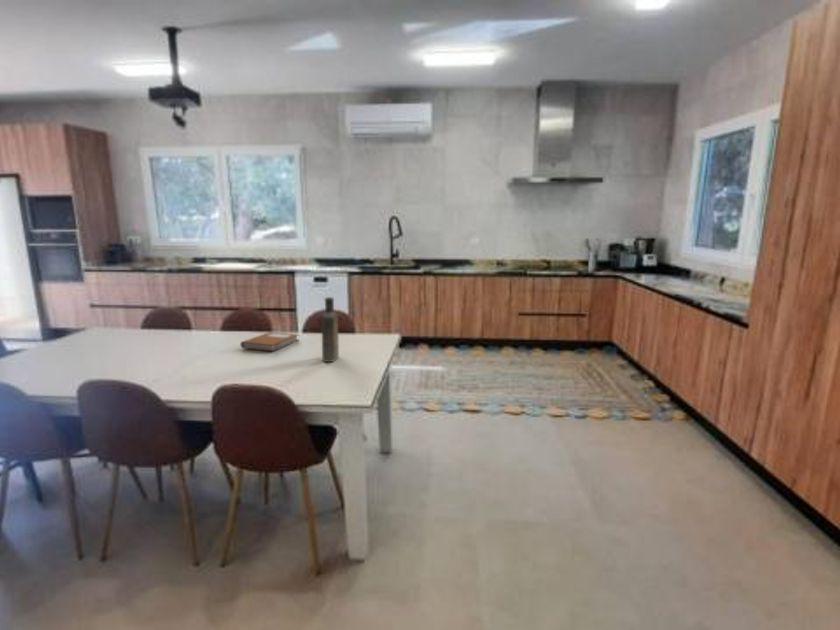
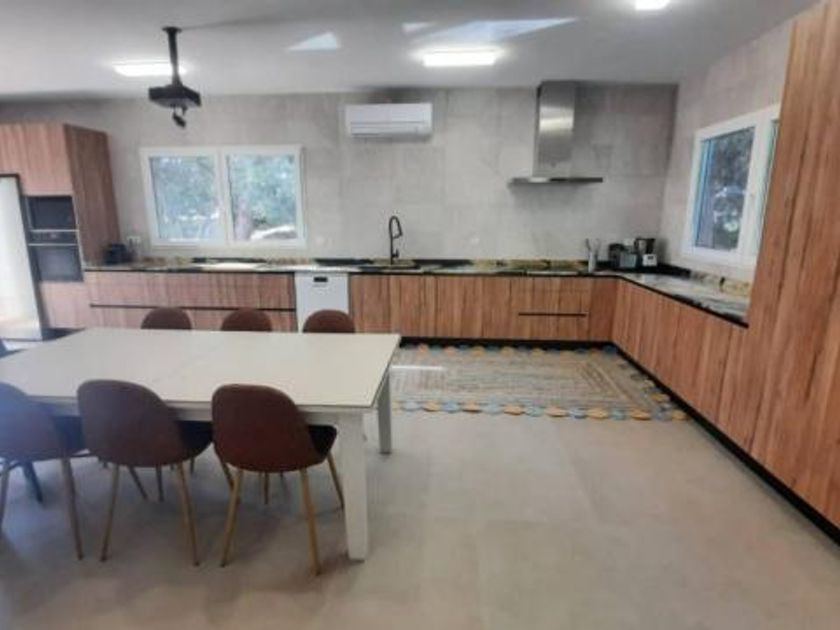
- notebook (271, 340)
- bottle (329, 329)
